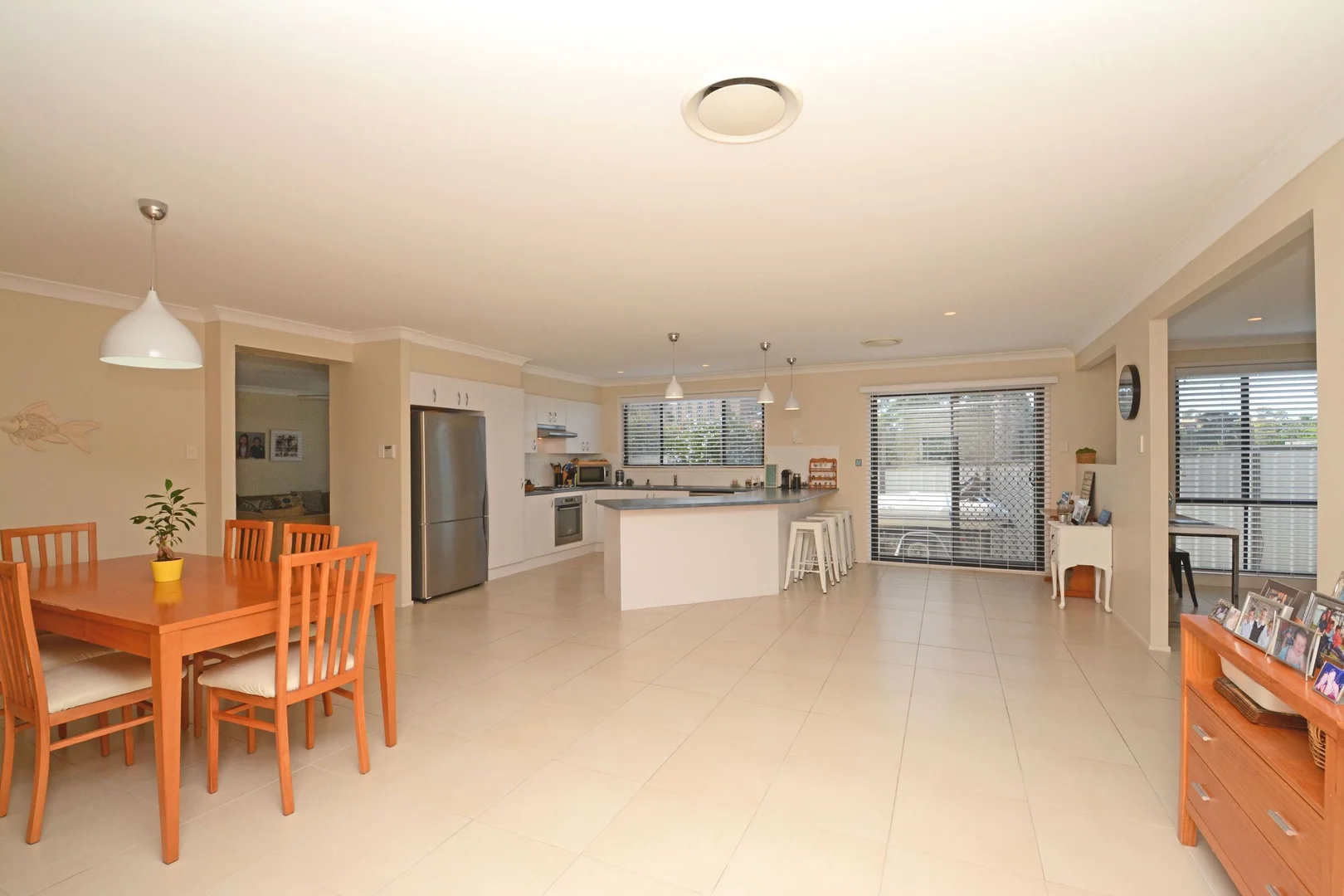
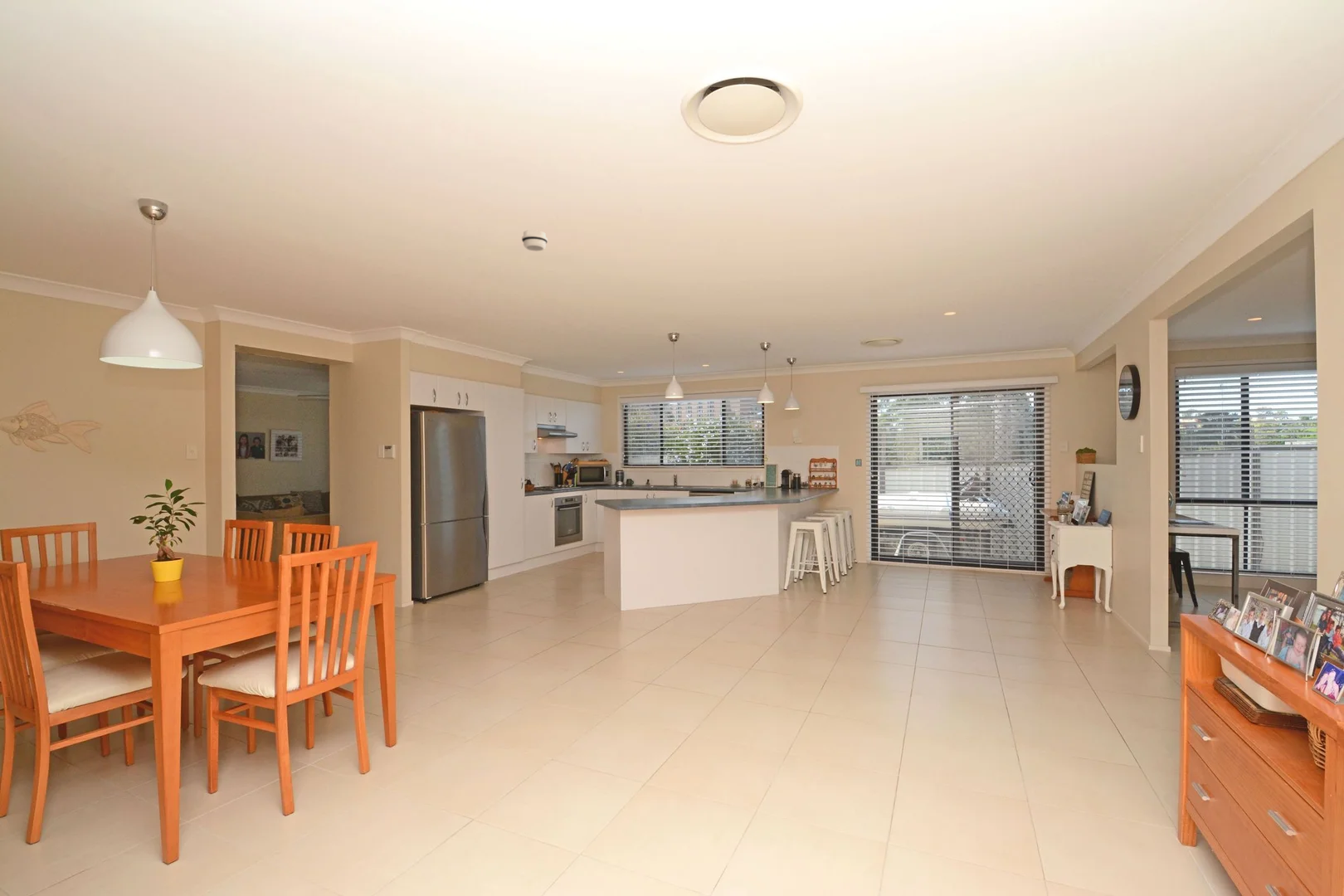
+ smoke detector (534, 241)
